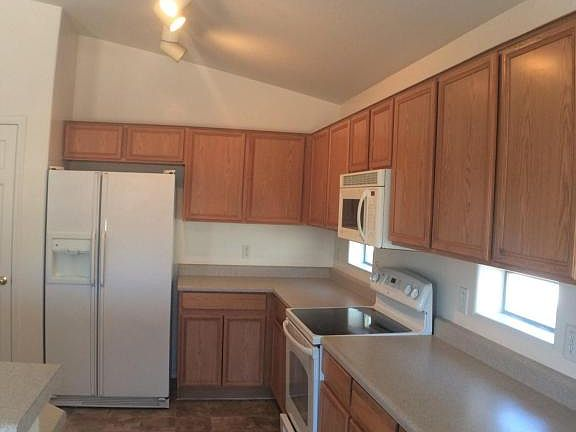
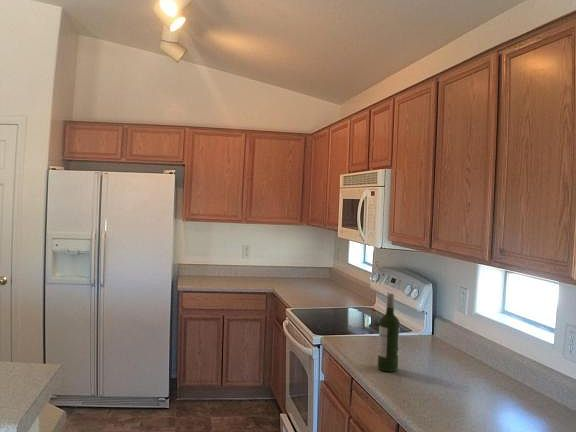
+ wine bottle (389, 331)
